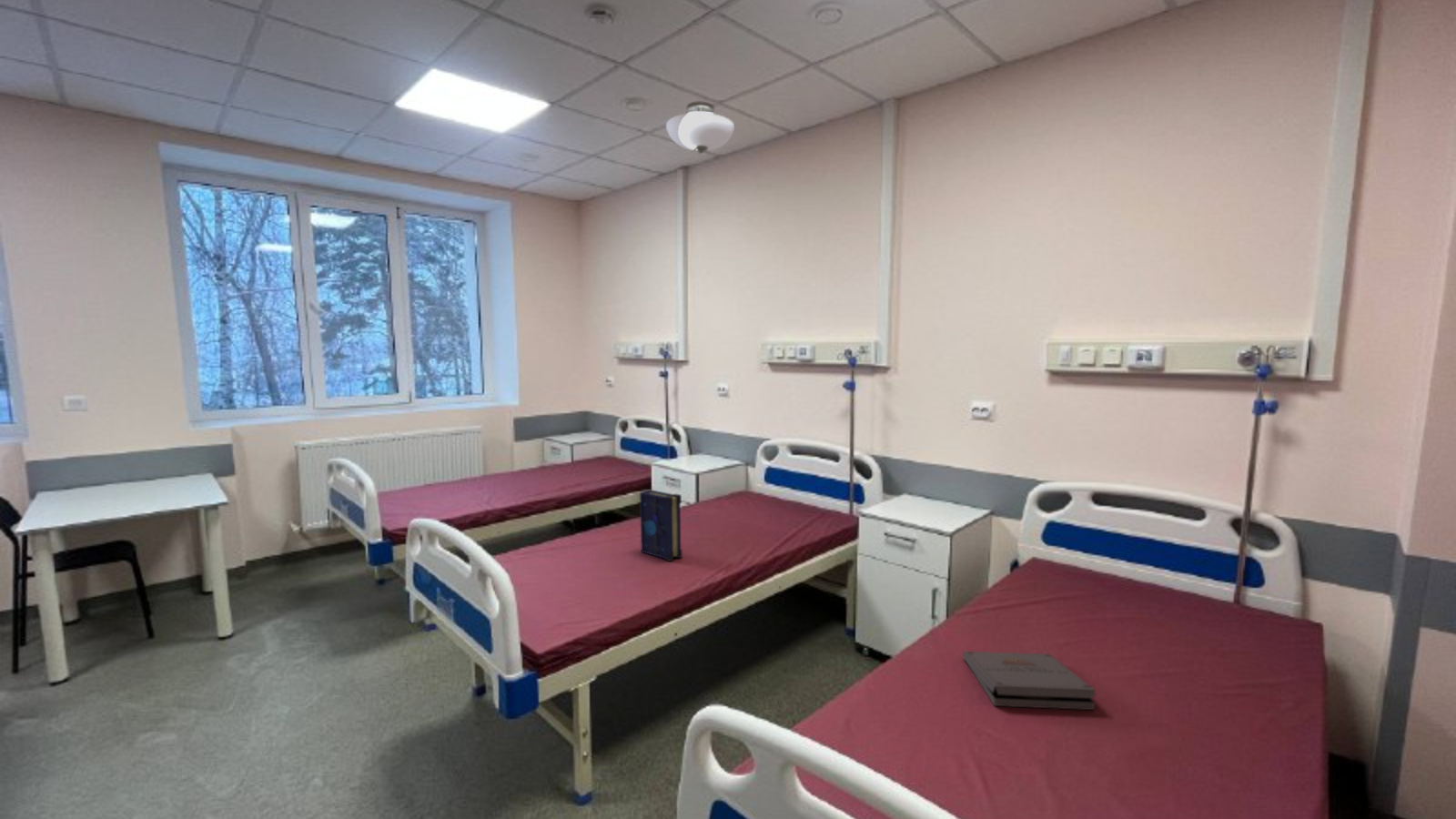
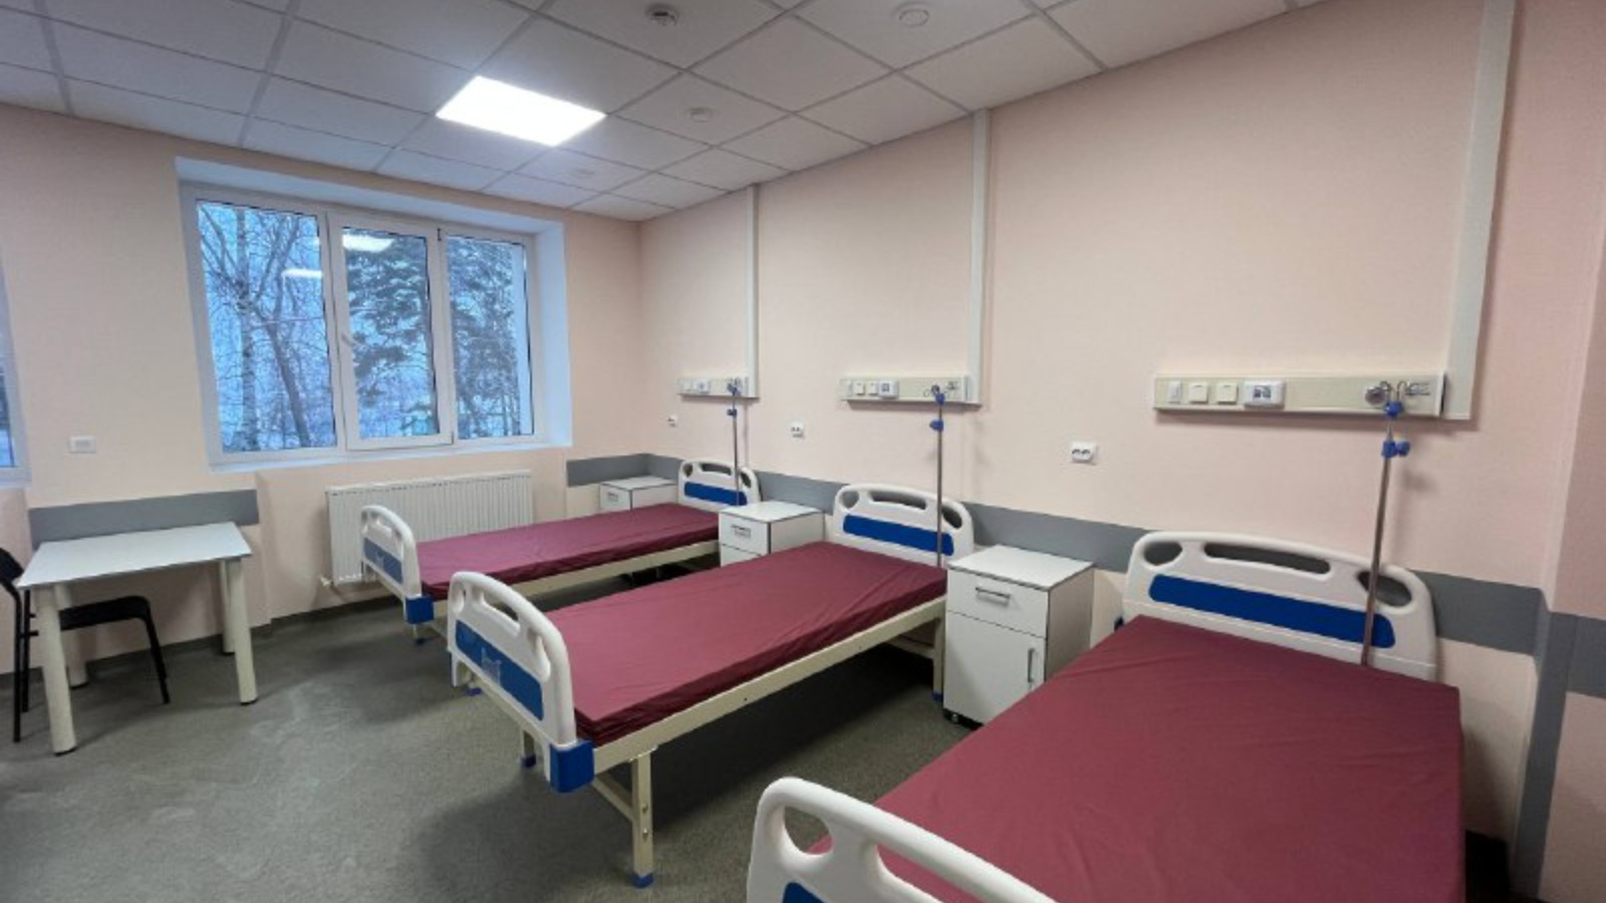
- pizza box (1024, 672)
- light fixture (700, 129)
- book (658, 524)
